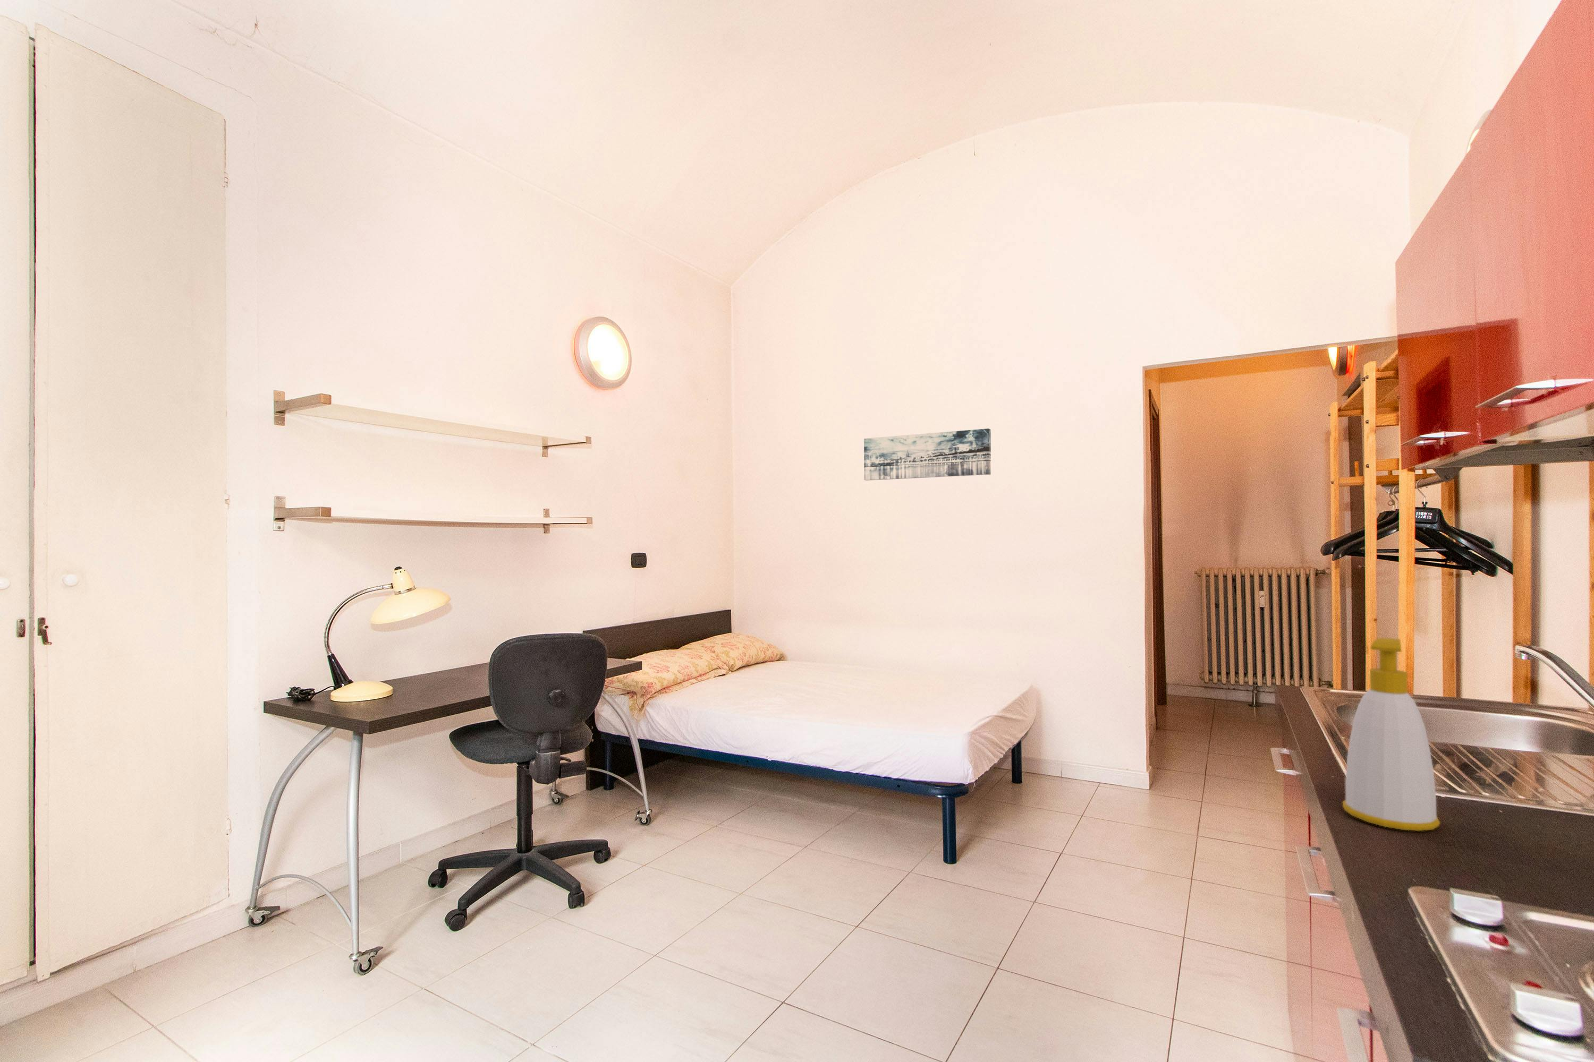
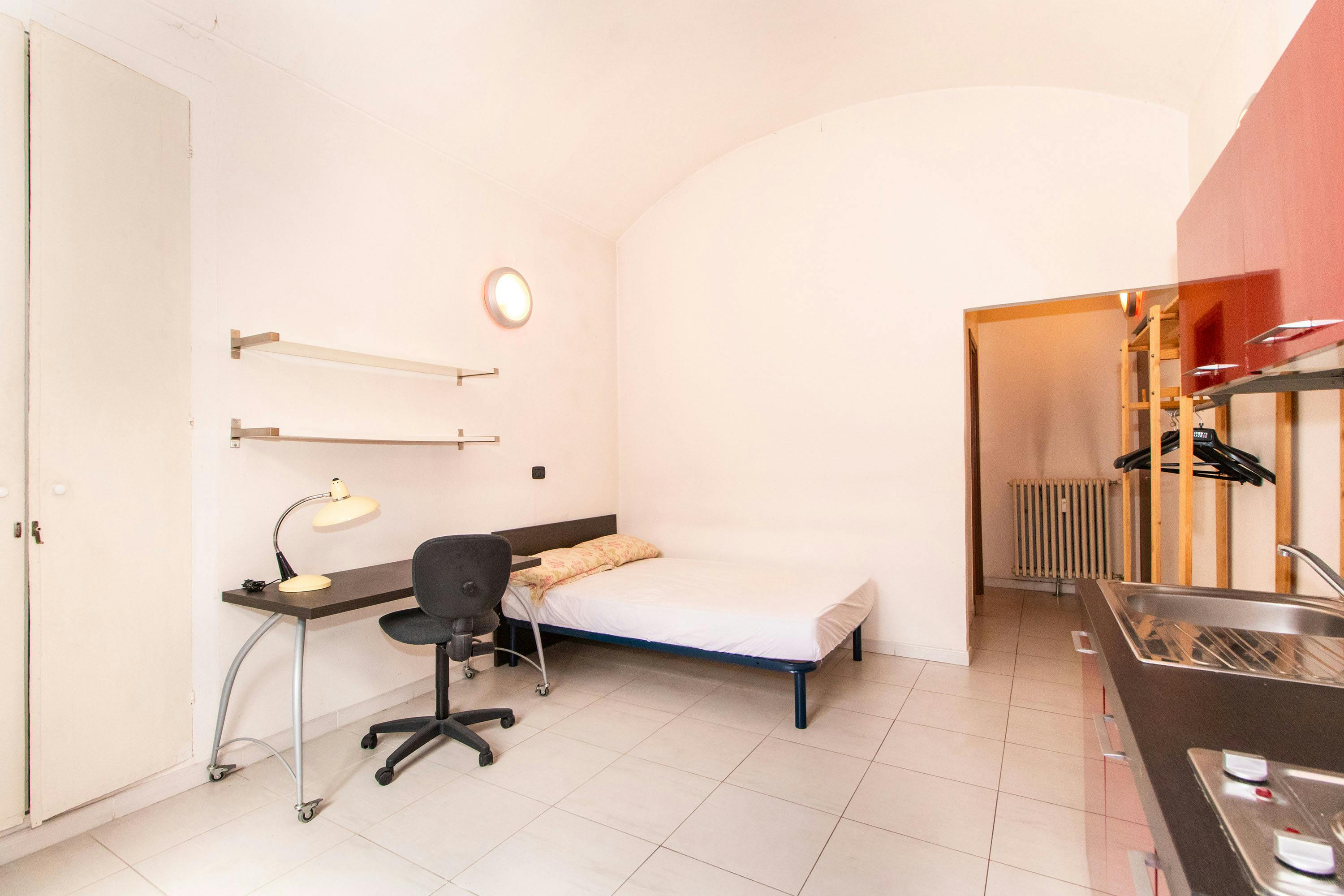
- soap bottle (1389, 729)
- wall art (925, 455)
